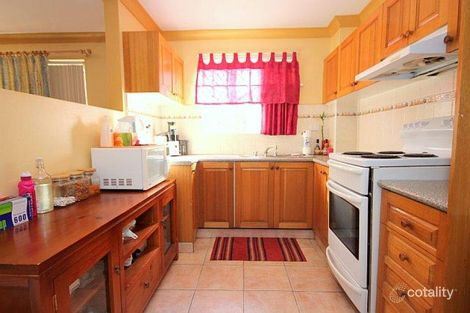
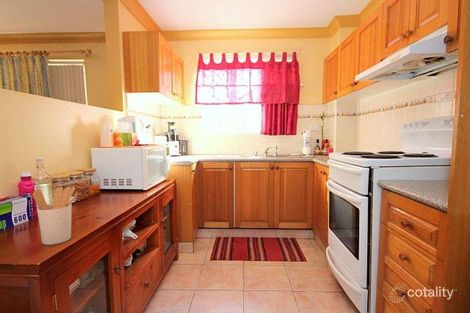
+ utensil holder (59, 212)
